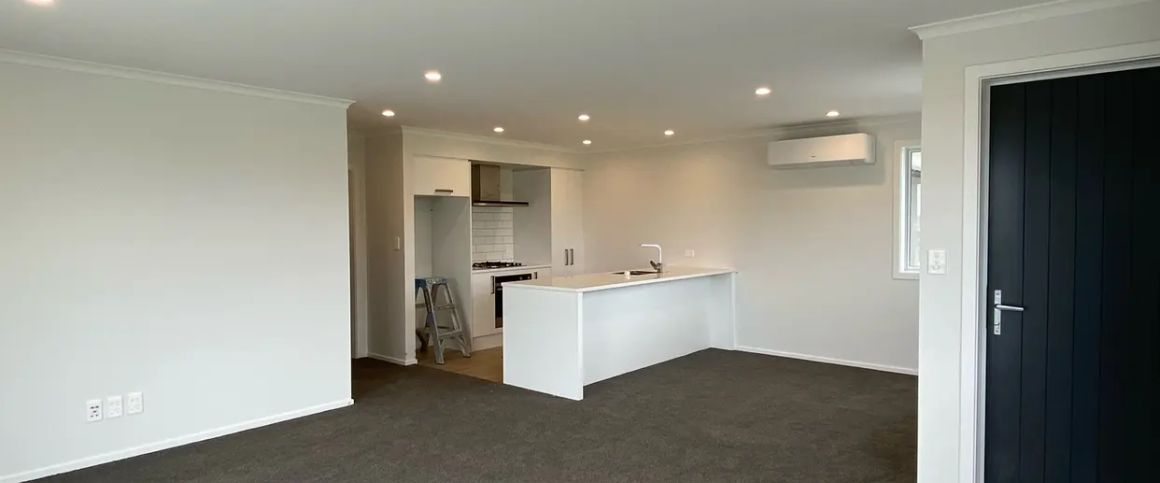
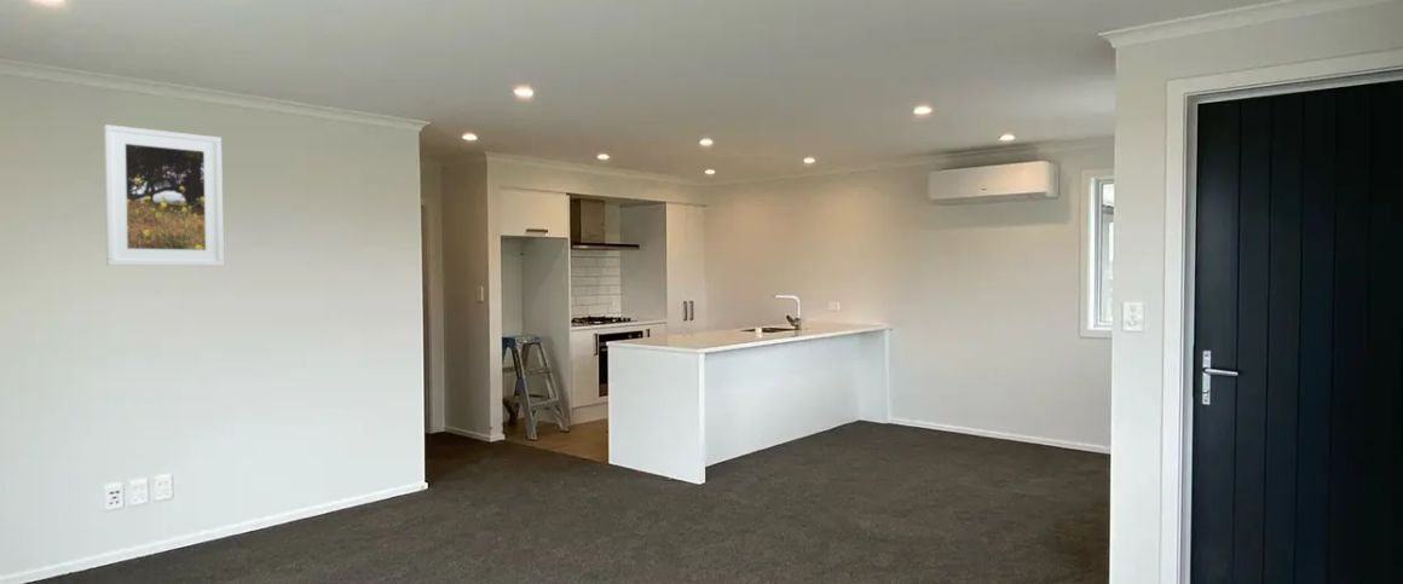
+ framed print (166, 198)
